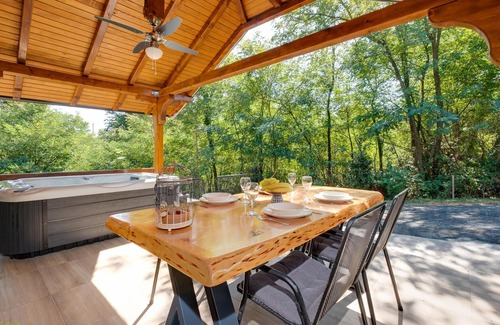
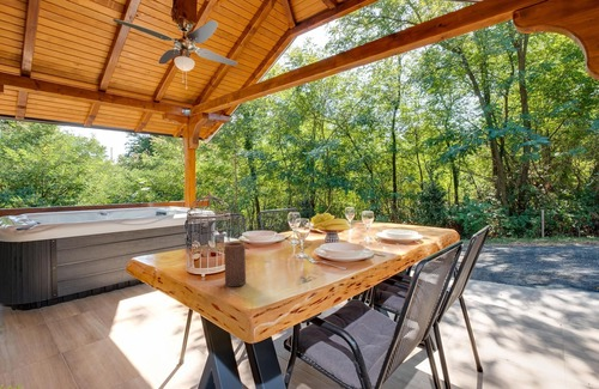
+ candle (235, 263)
